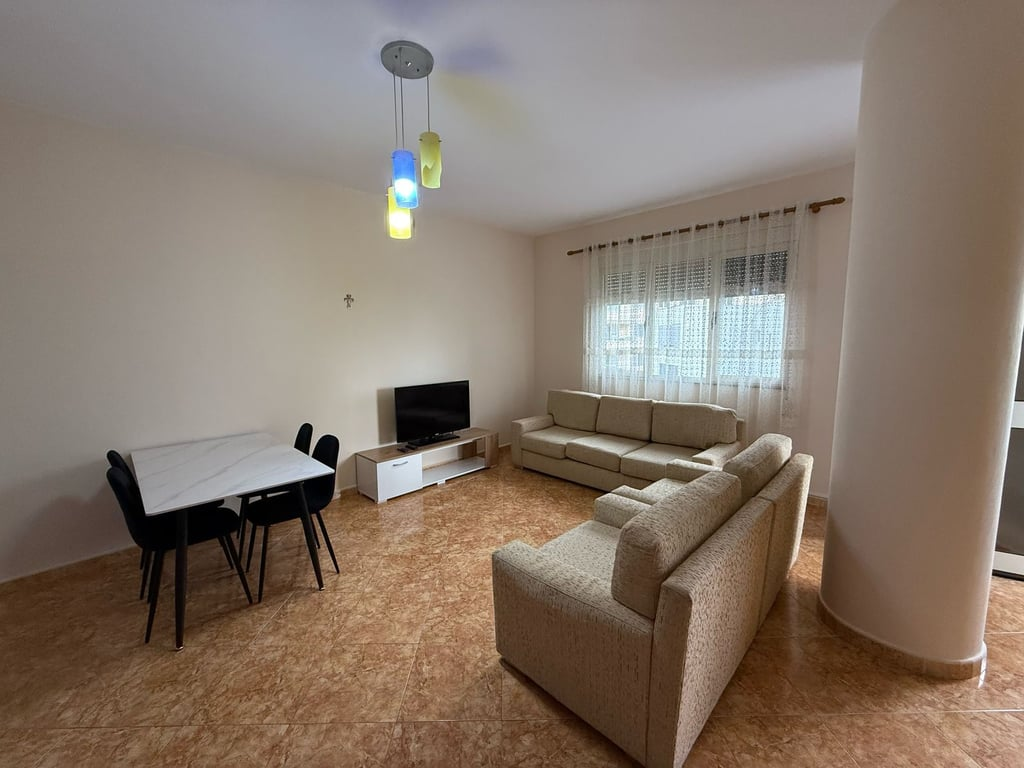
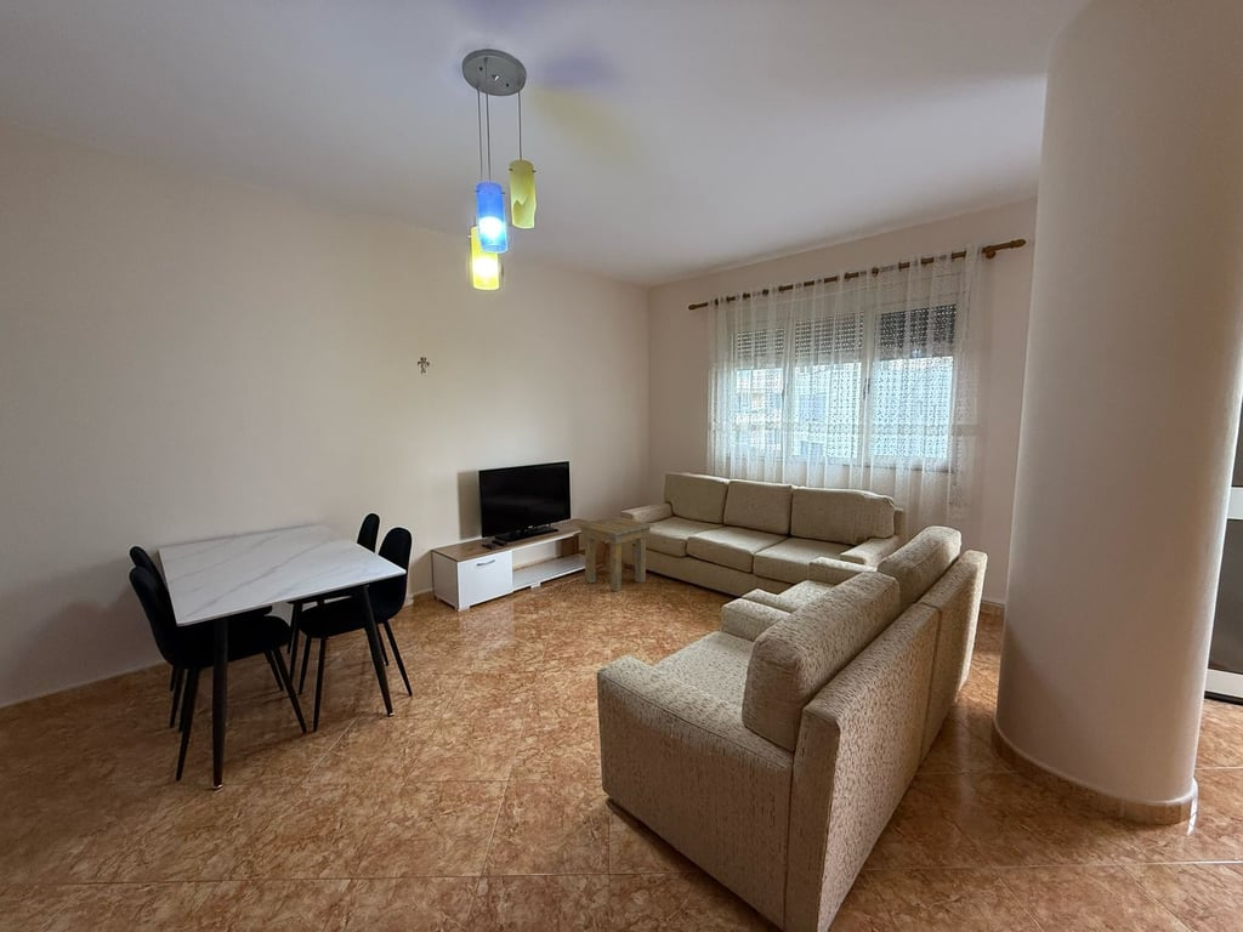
+ side table (615, 552)
